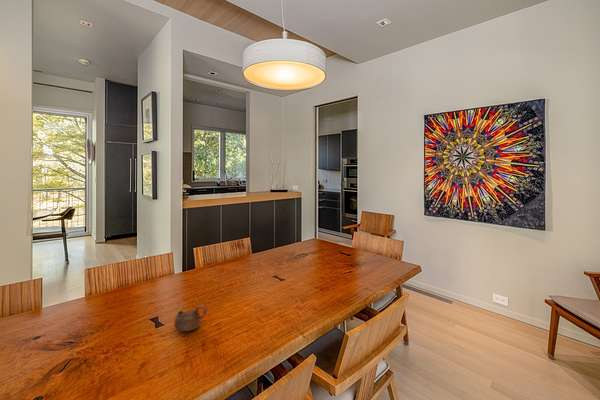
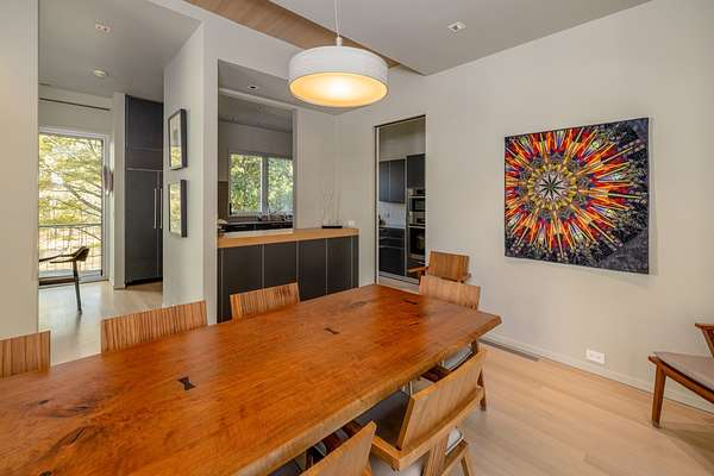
- cup (189, 317)
